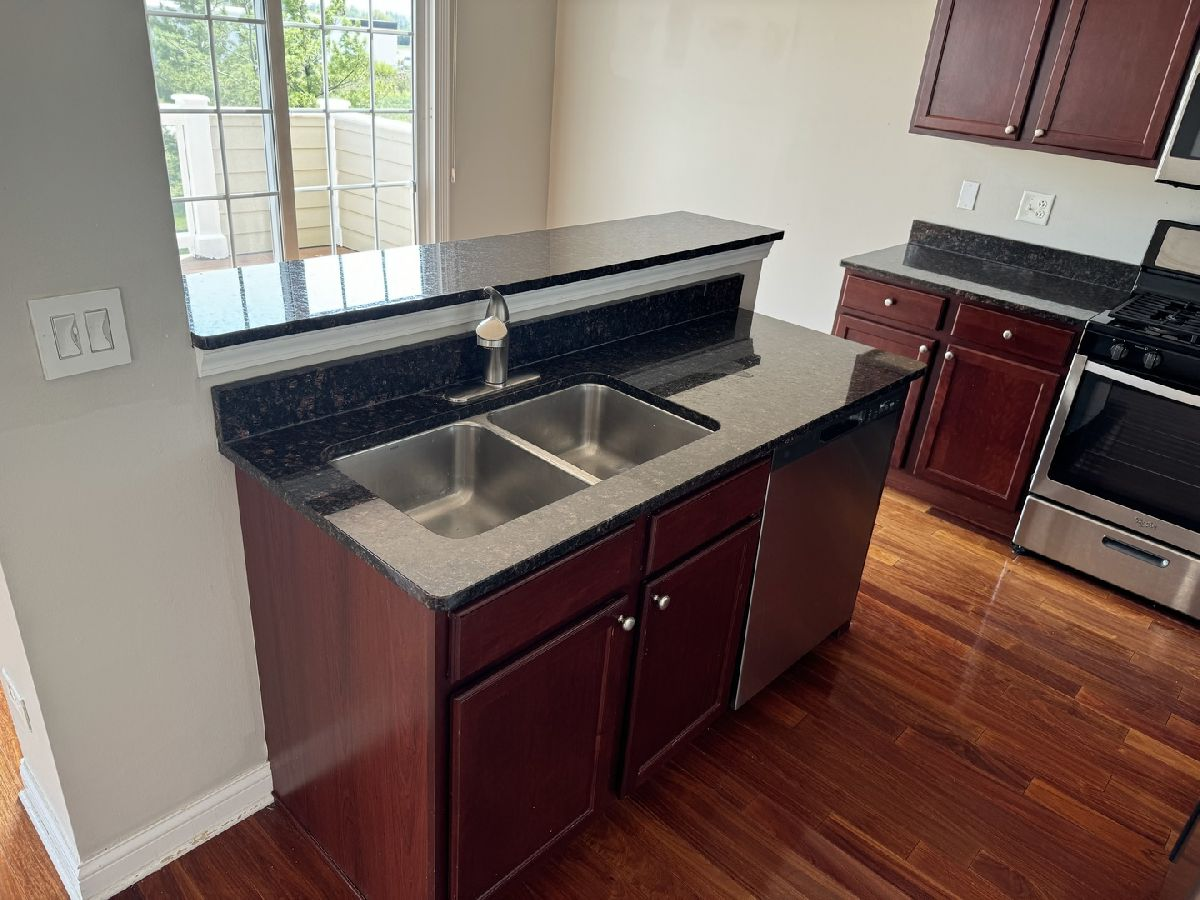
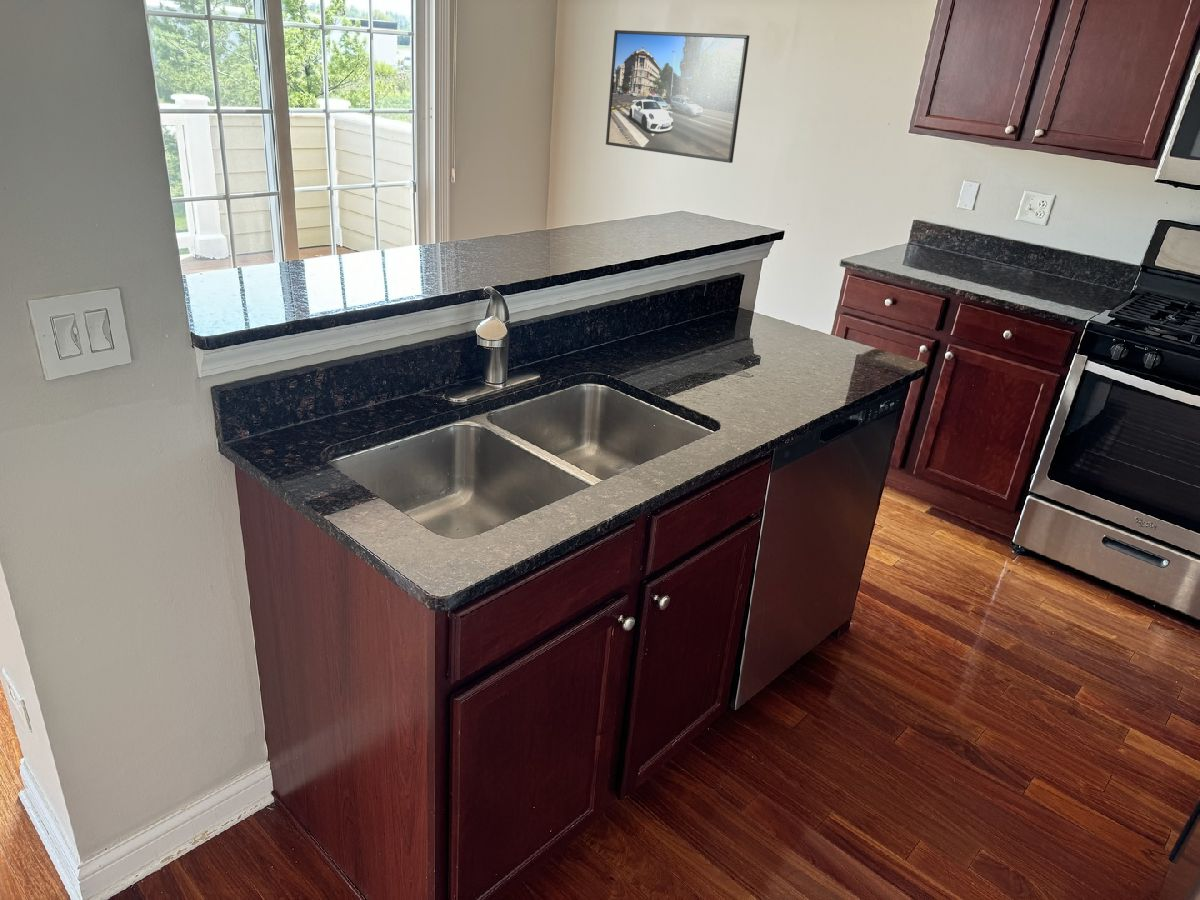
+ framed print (671, 94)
